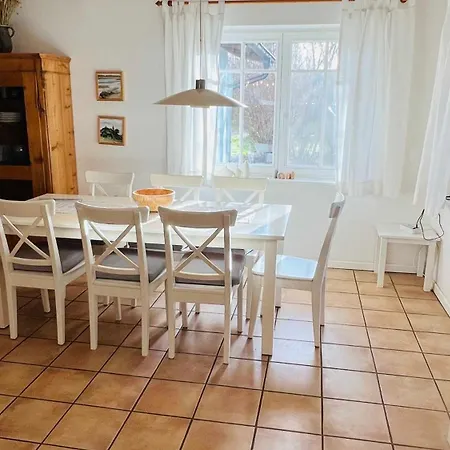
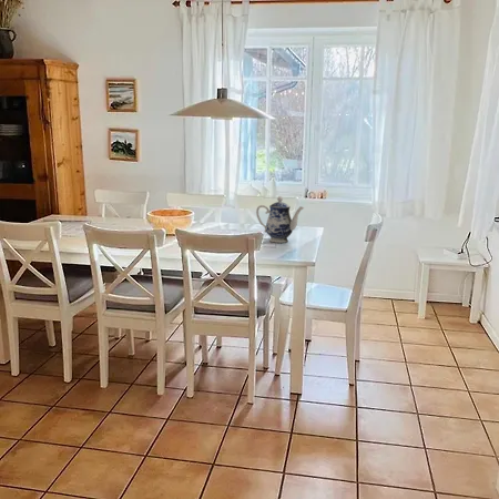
+ teapot (279, 218)
